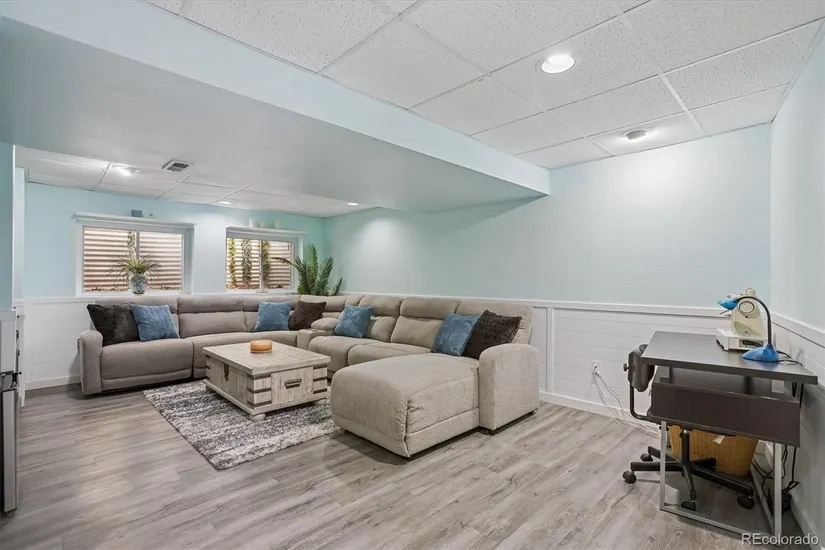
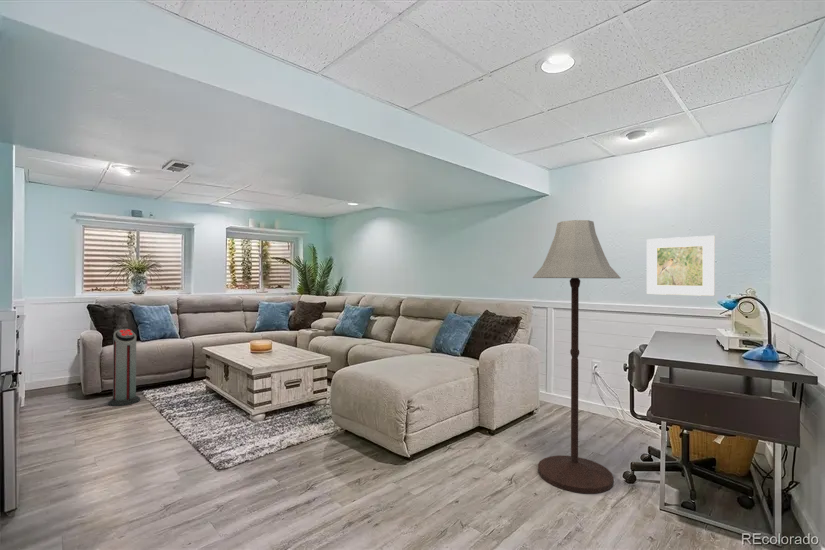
+ floor lamp (574, 348)
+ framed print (679, 266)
+ air purifier (124, 365)
